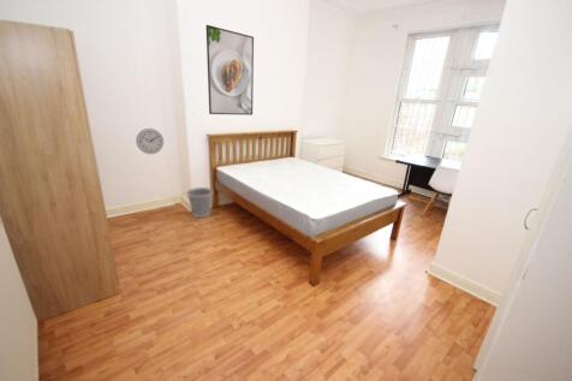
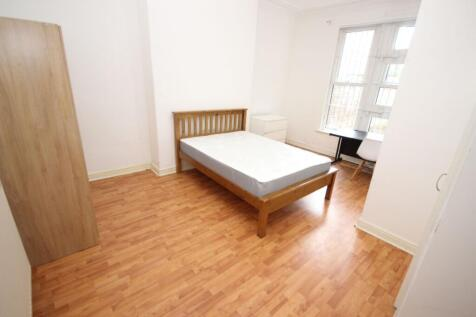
- wastebasket (201, 202)
- wall clock (150, 141)
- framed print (231, 75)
